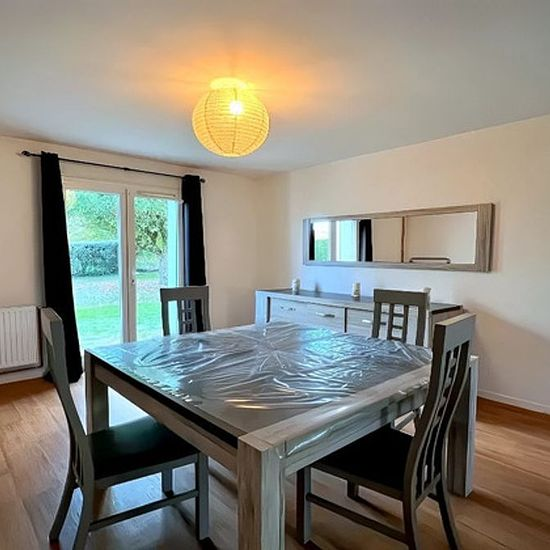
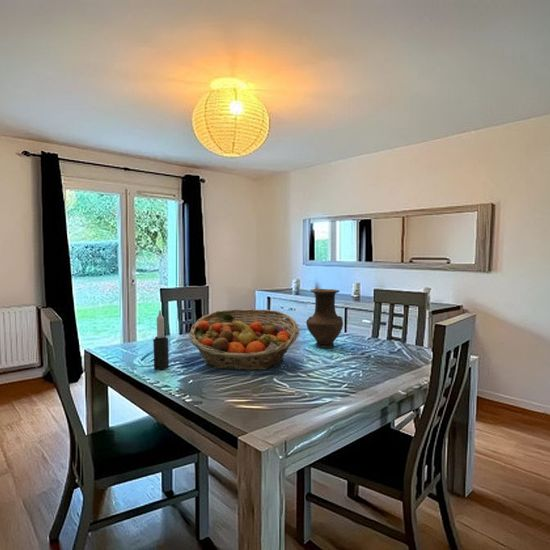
+ fruit basket (244, 337)
+ candle (160, 339)
+ vase (324, 317)
